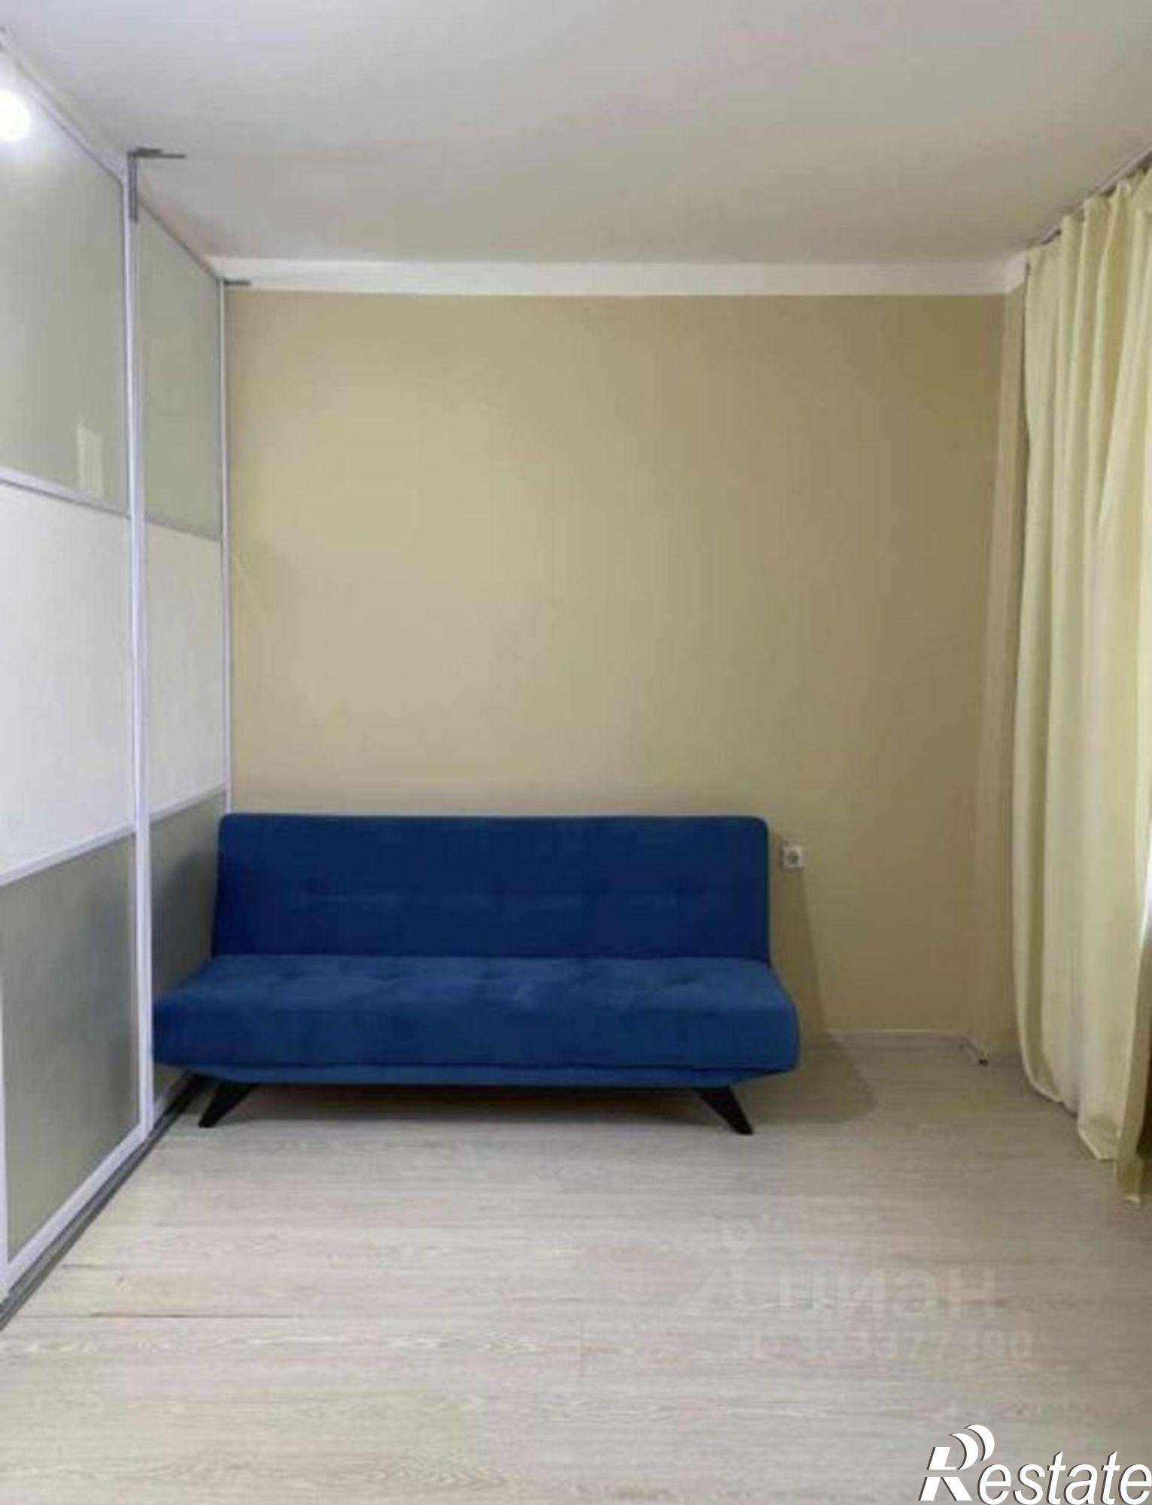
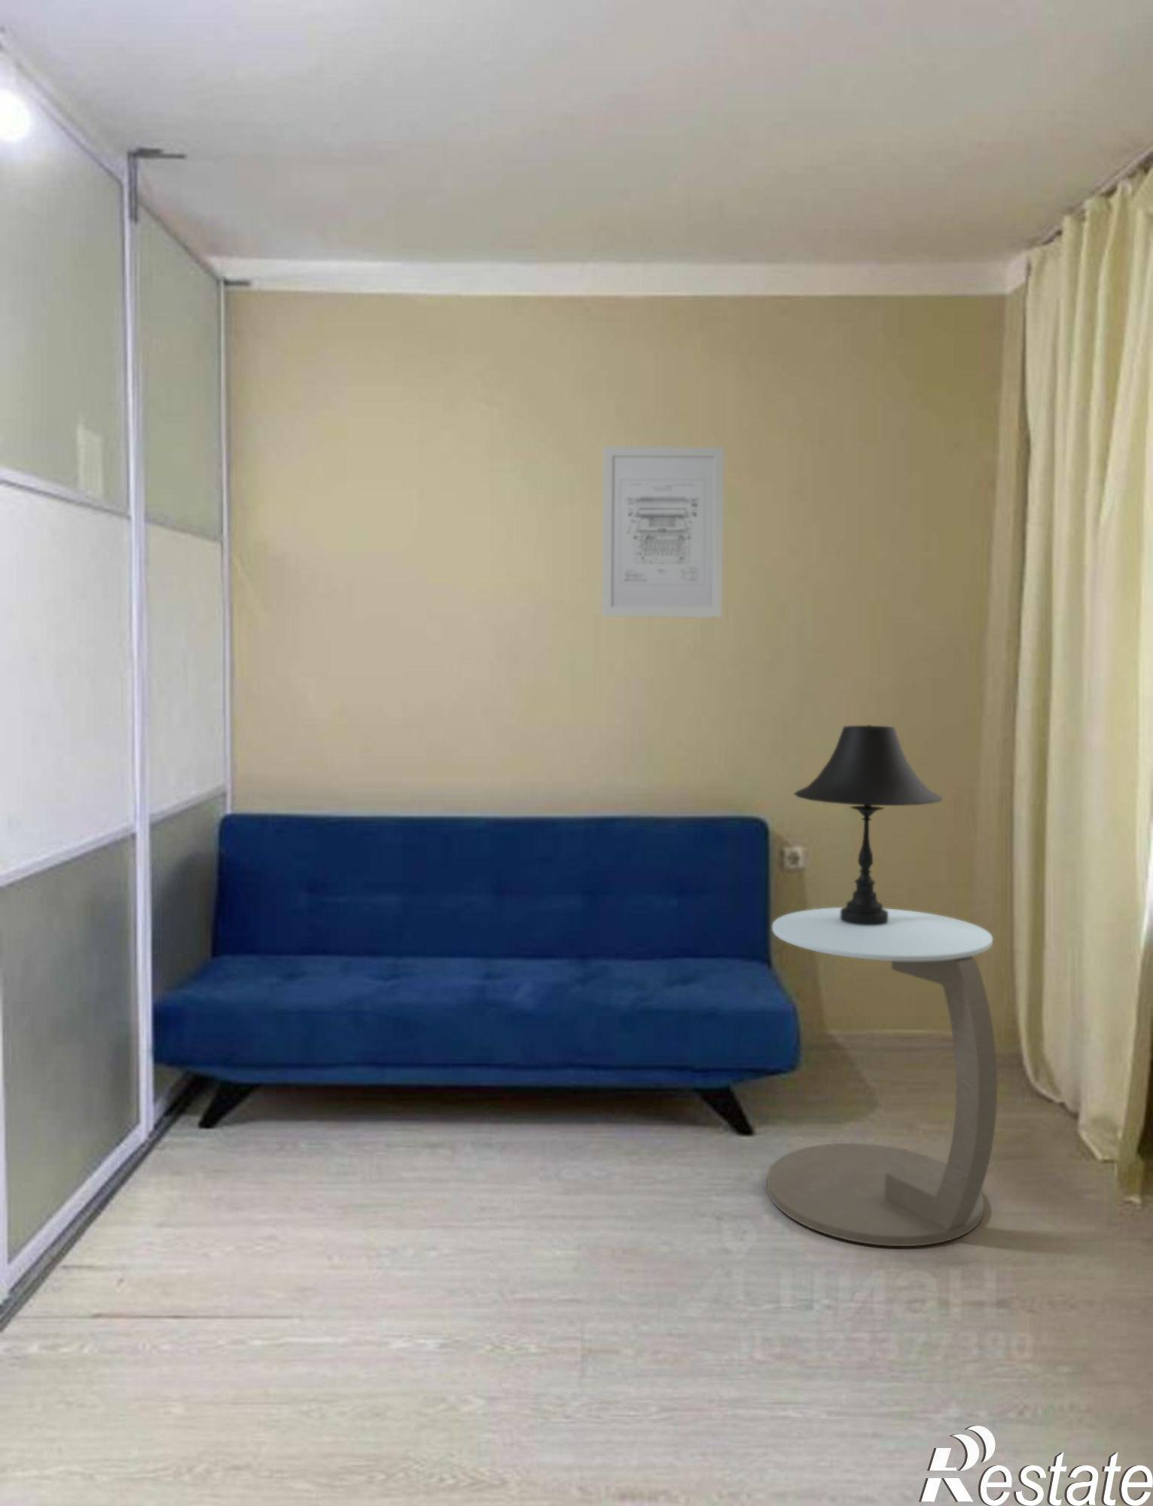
+ wall art (662, 531)
+ table lamp (866, 822)
+ side table (954, 1063)
